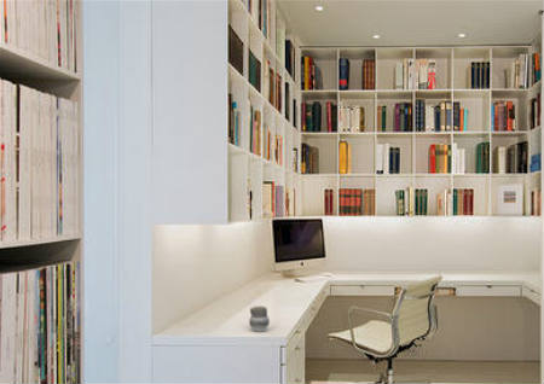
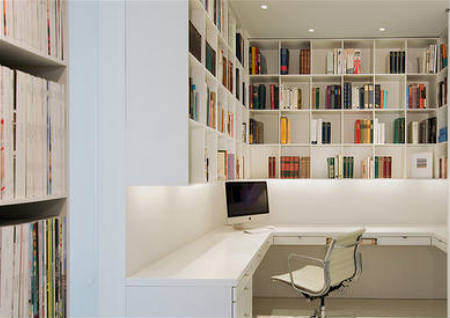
- cup (257, 318)
